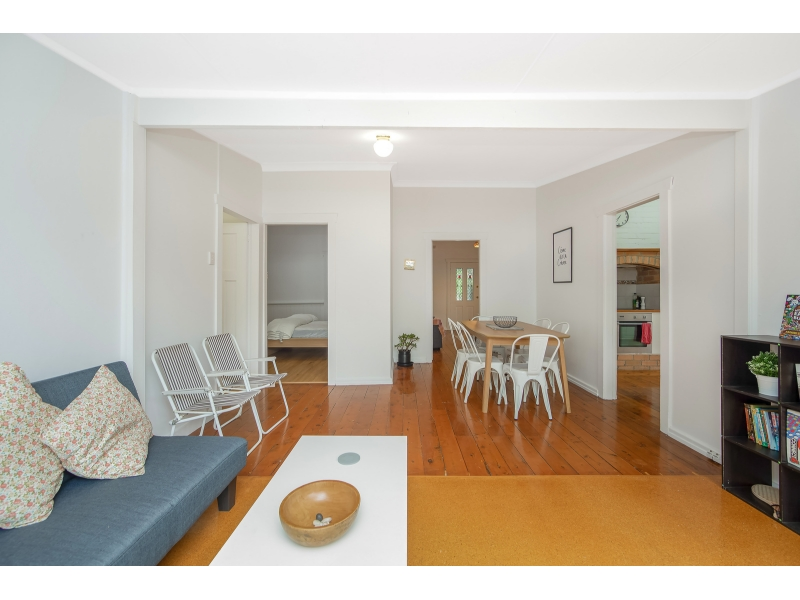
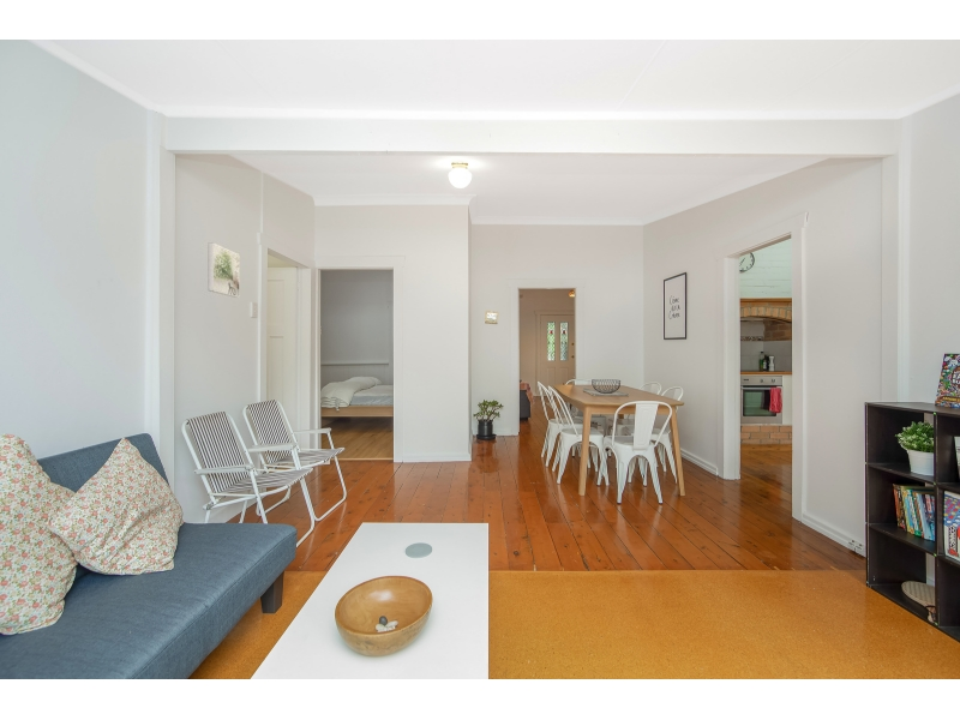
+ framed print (224, 271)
